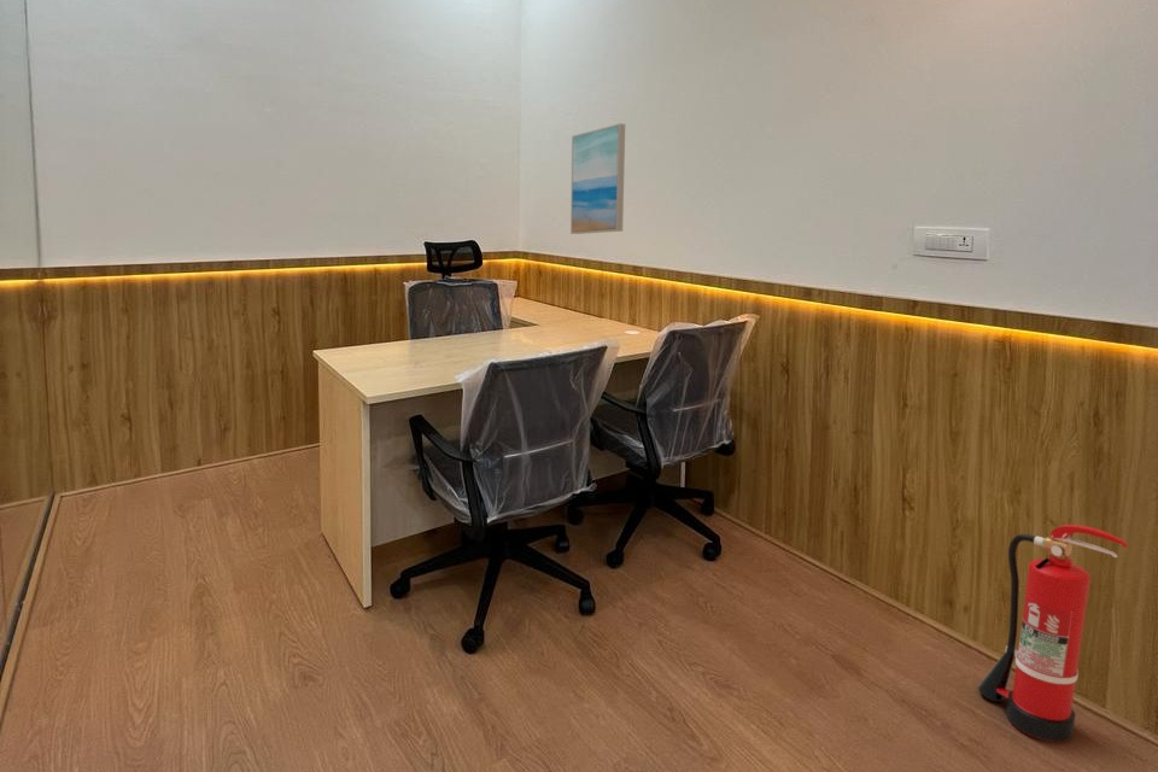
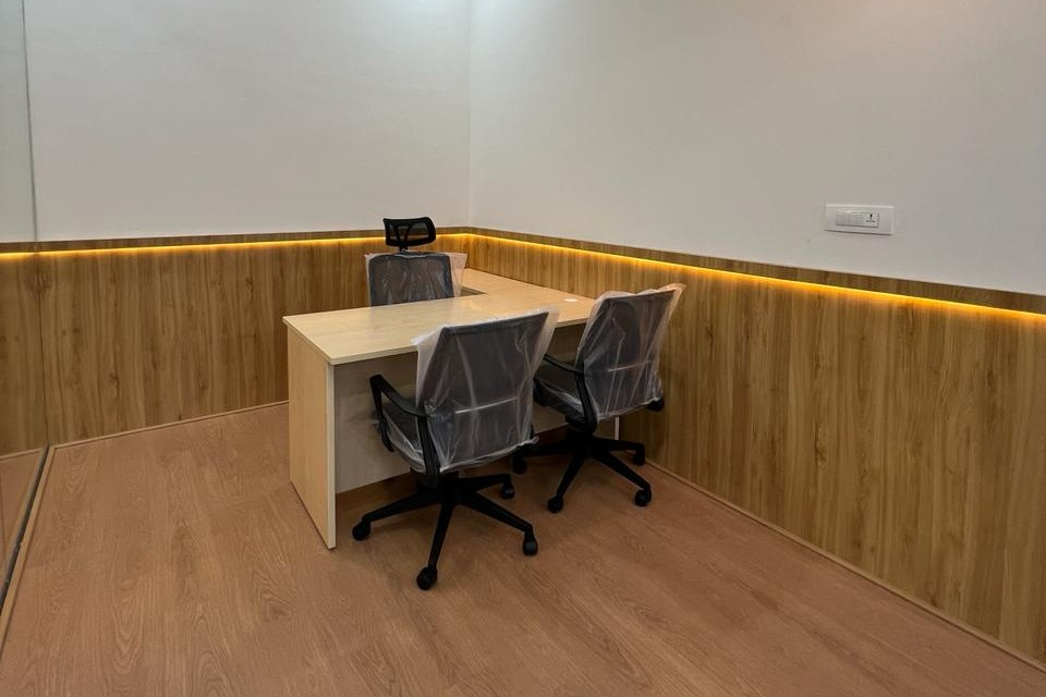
- fire extinguisher (1046, 622)
- wall art (596, 181)
